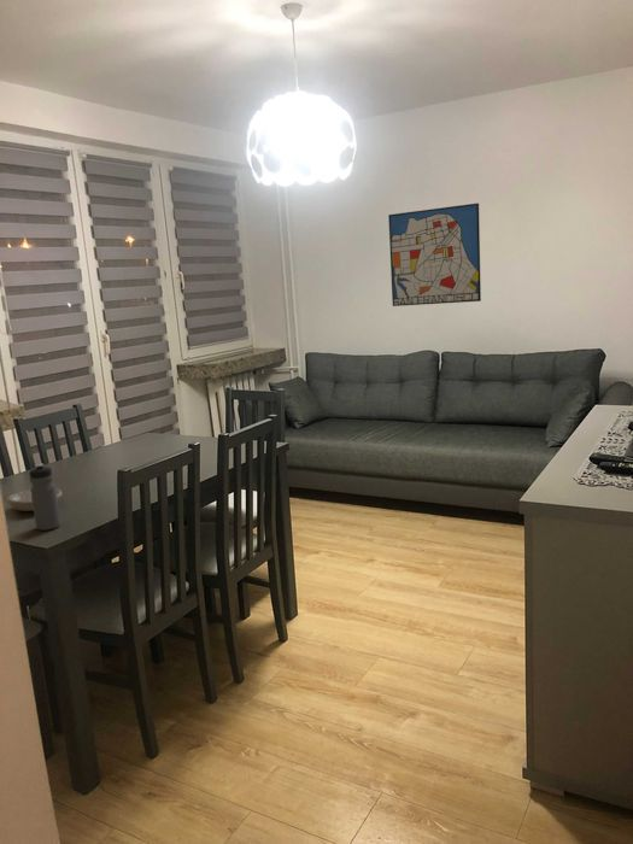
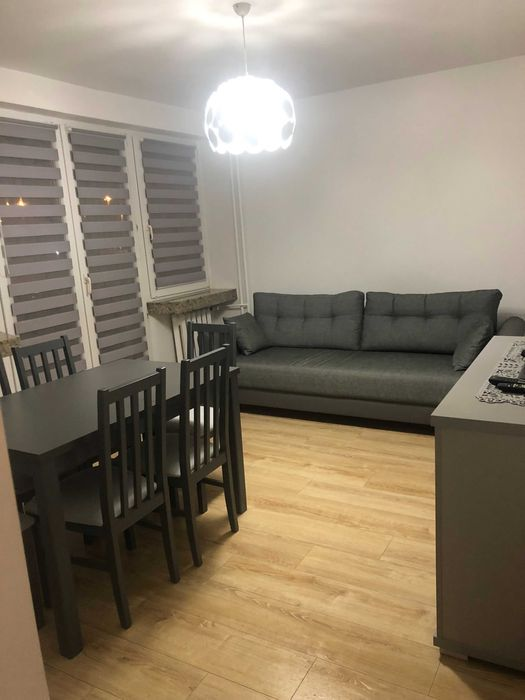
- wall art (433, 257)
- bowl (31, 499)
- water bottle (43, 496)
